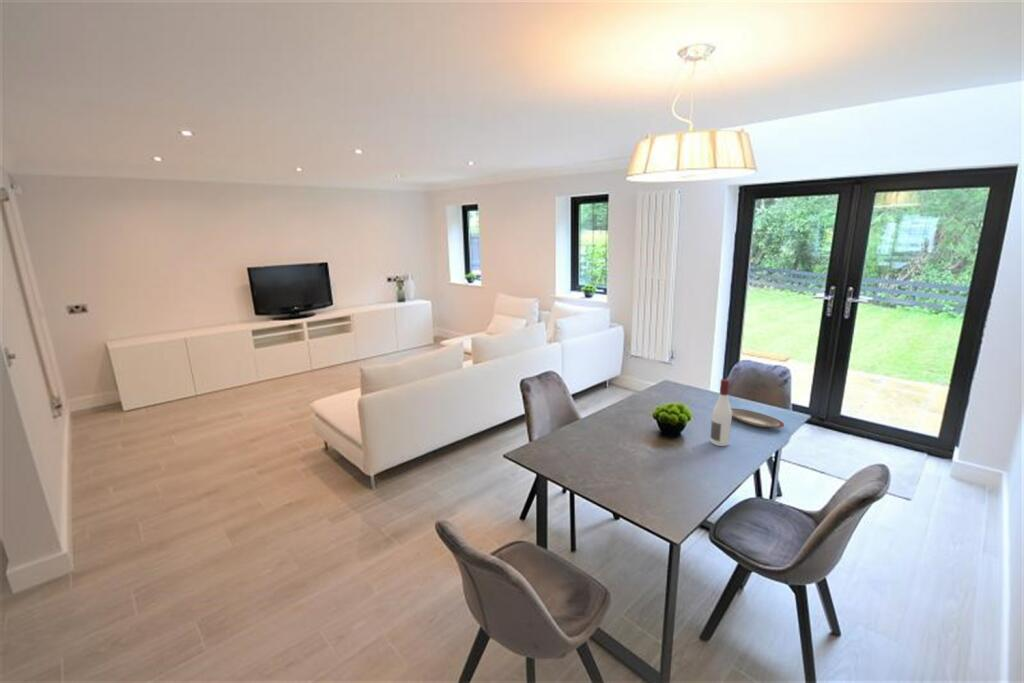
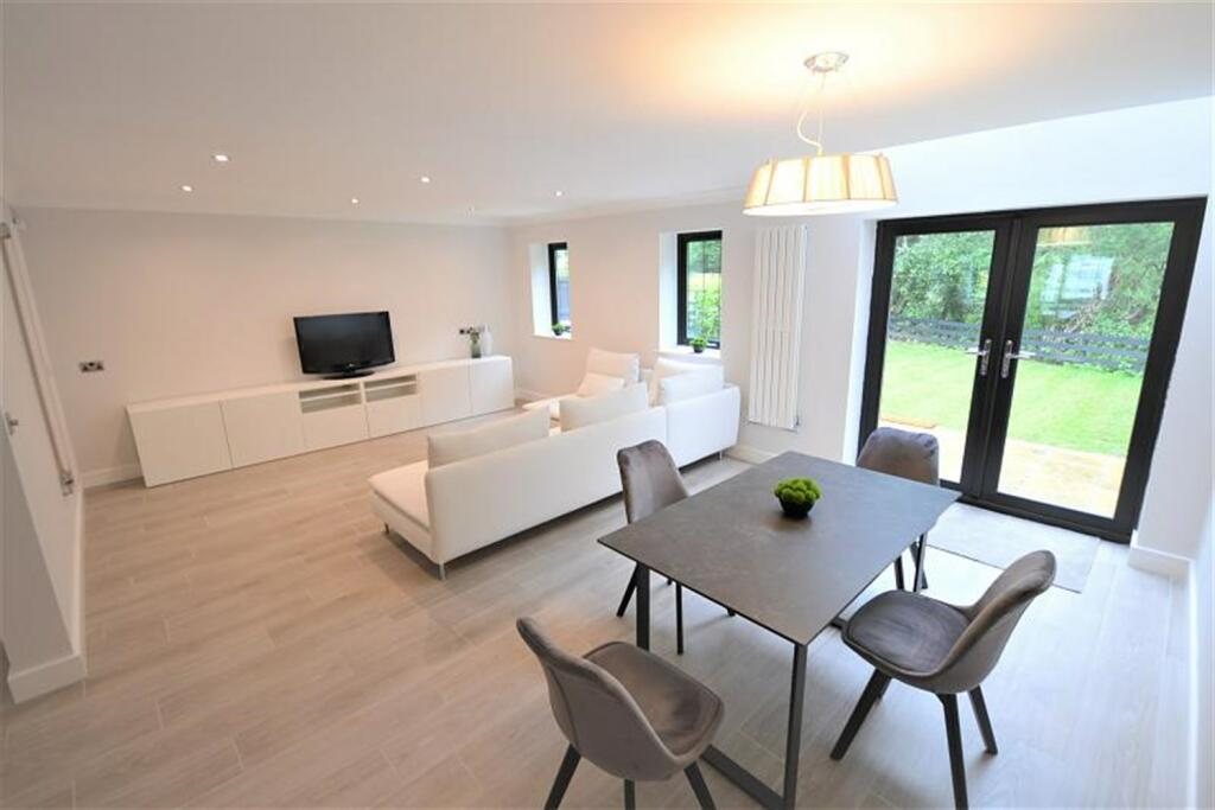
- alcohol (722, 411)
- plate (753, 419)
